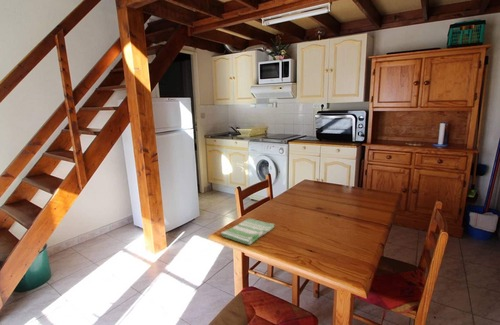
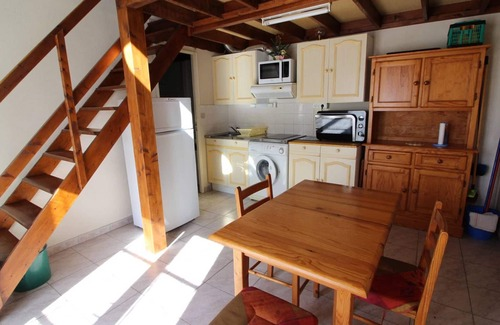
- dish towel (248, 229)
